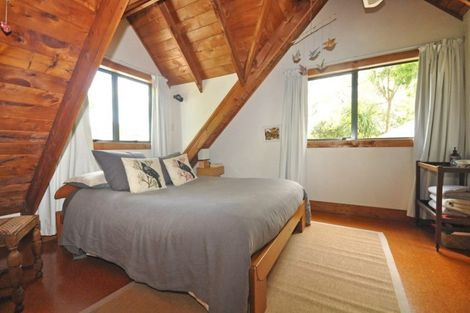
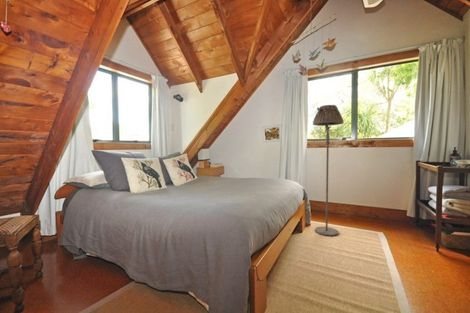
+ floor lamp (327, 169)
